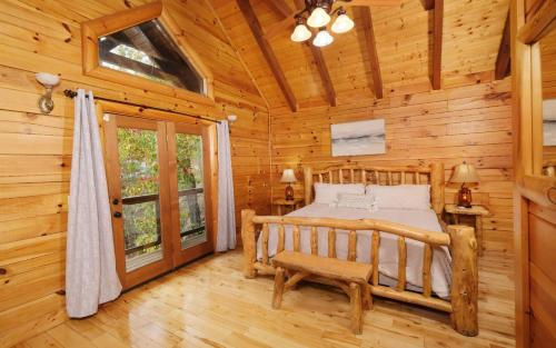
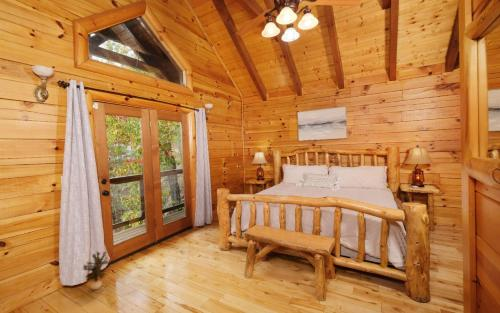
+ potted plant (98, 269)
